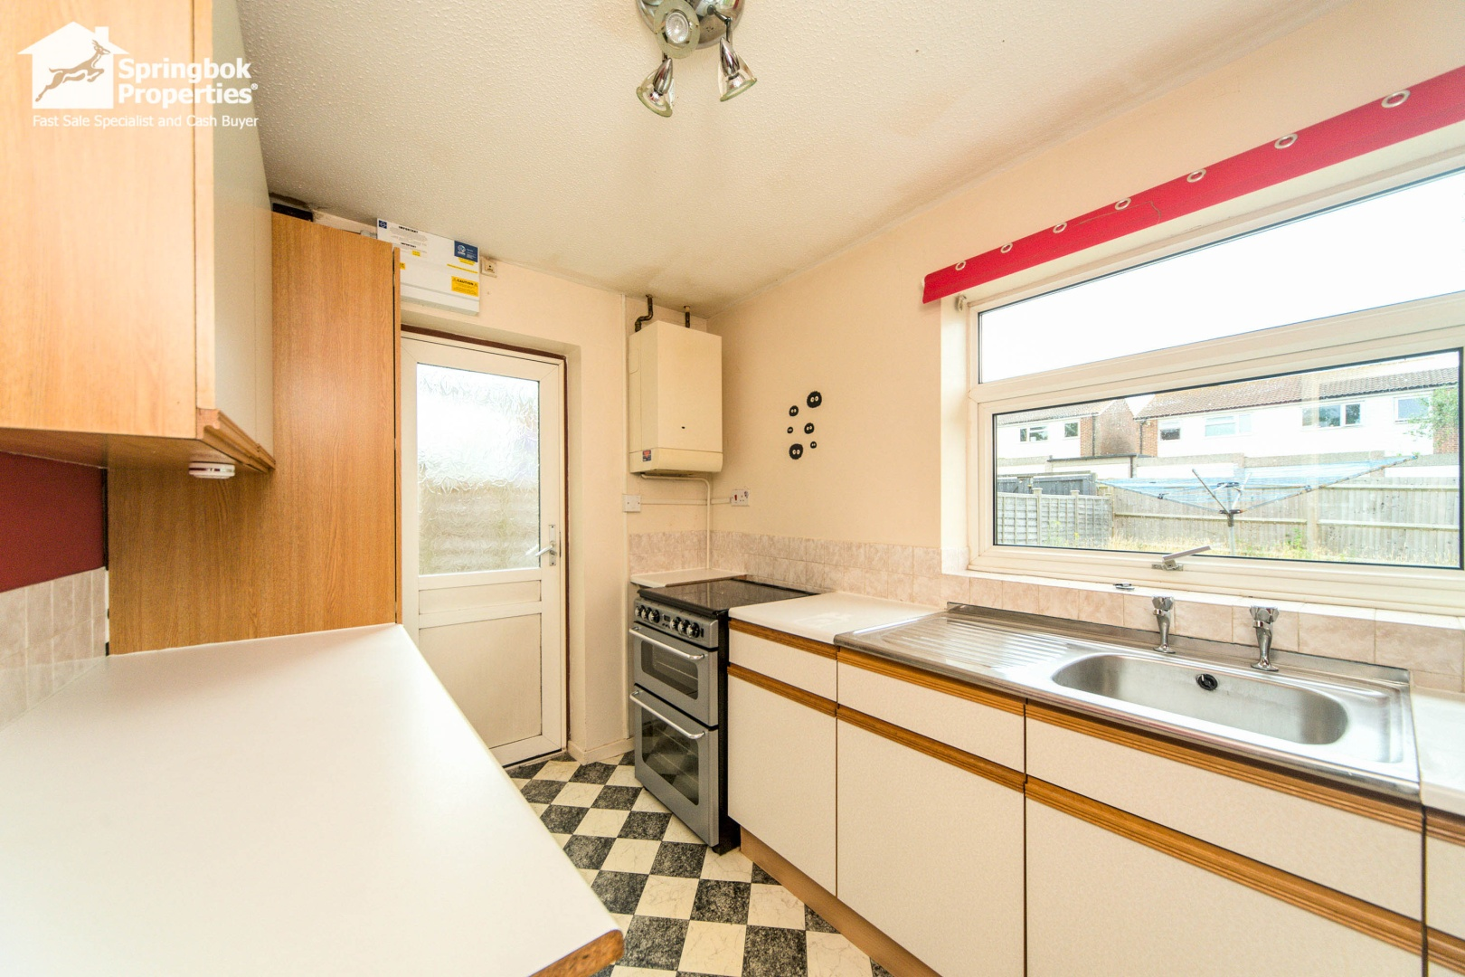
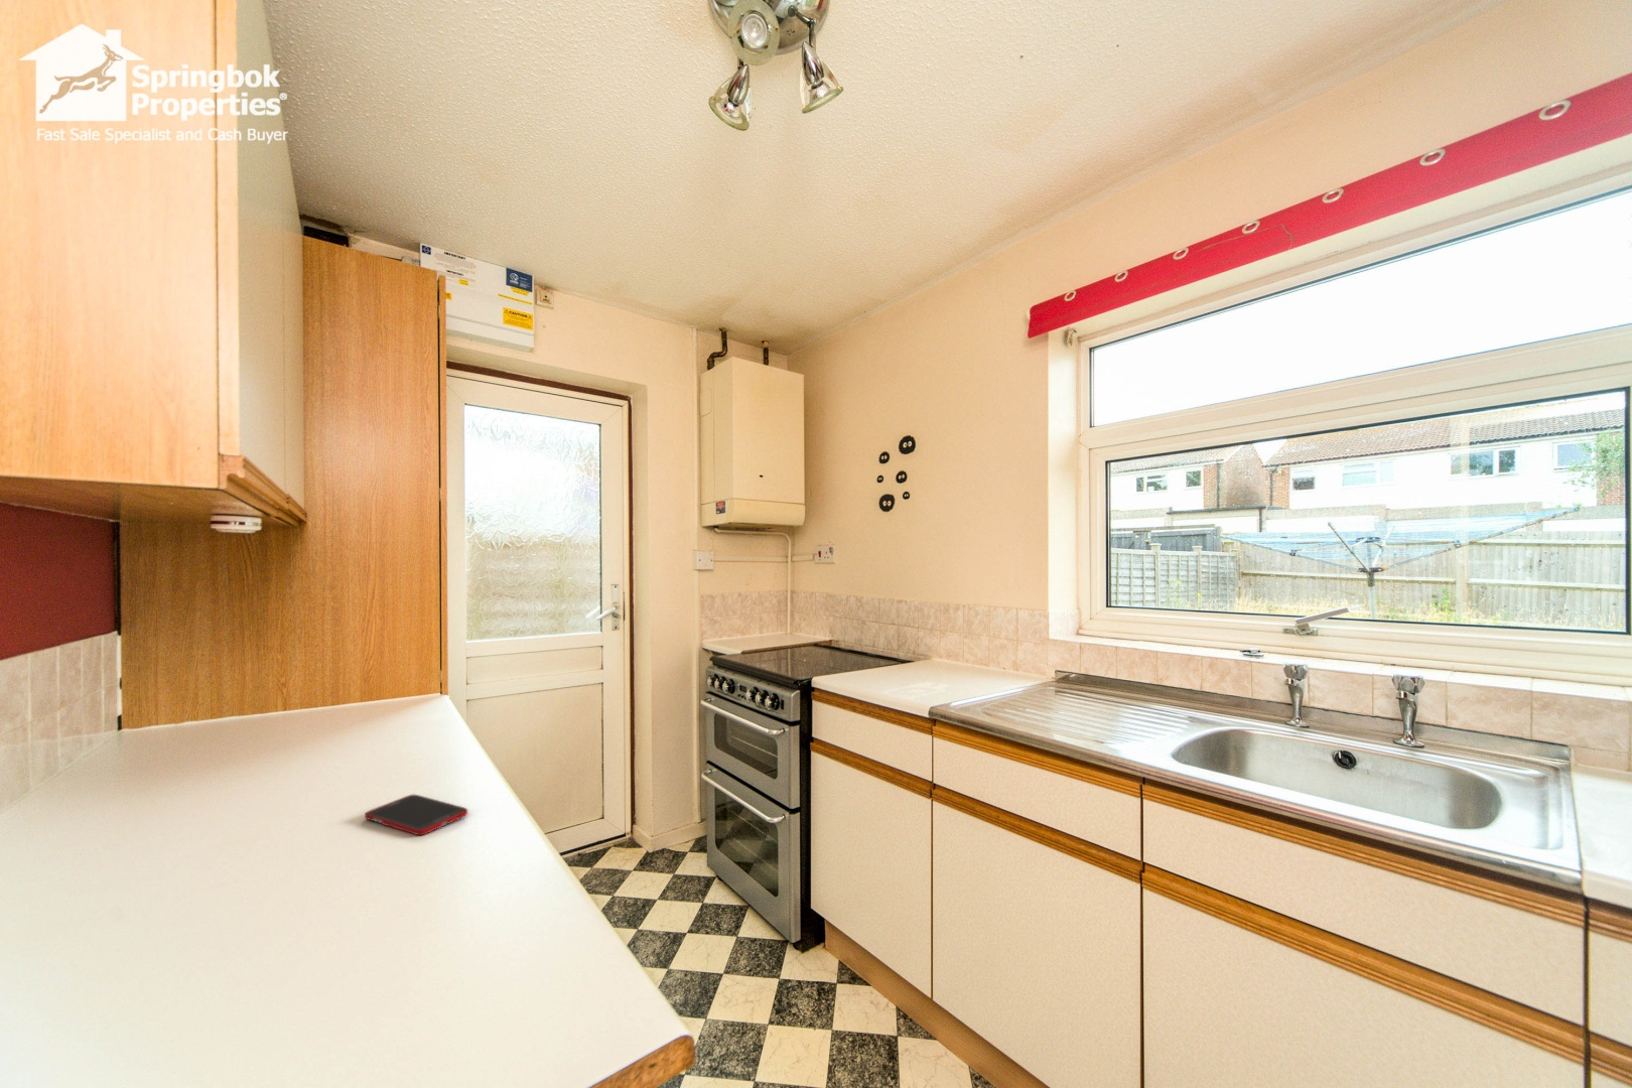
+ cell phone (416, 814)
